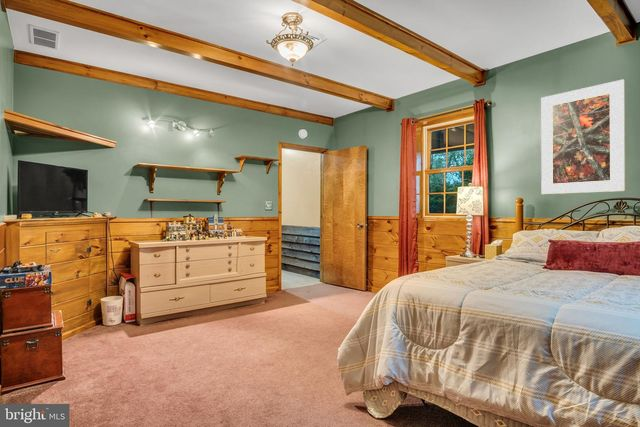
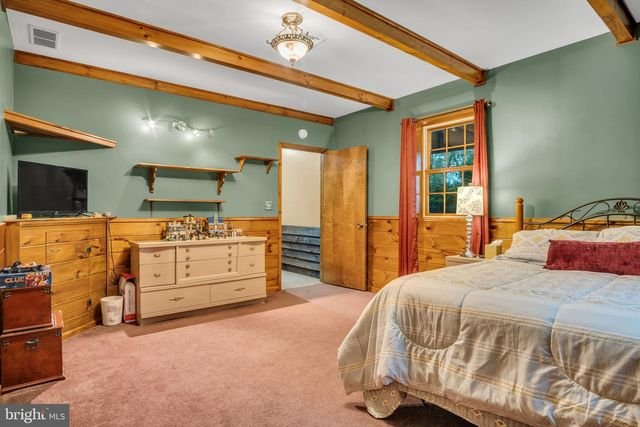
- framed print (579, 141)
